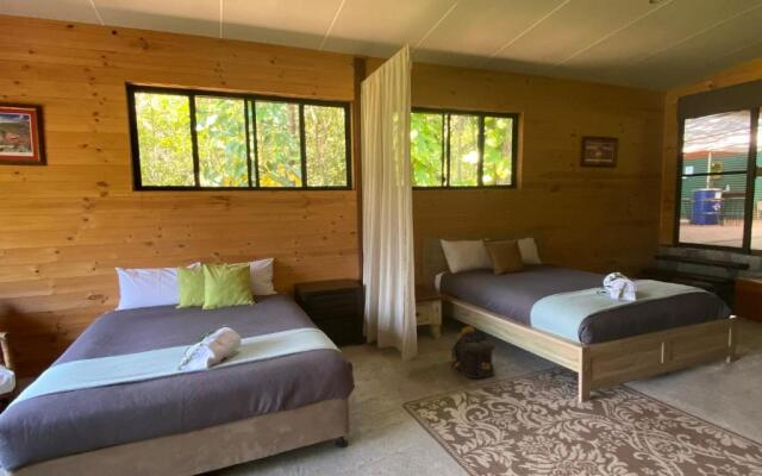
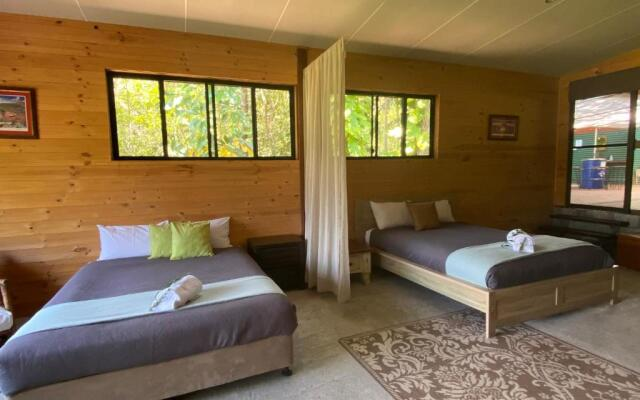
- backpack (471, 347)
